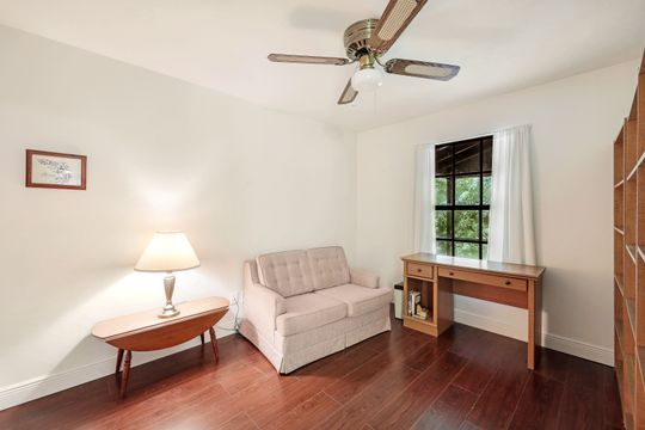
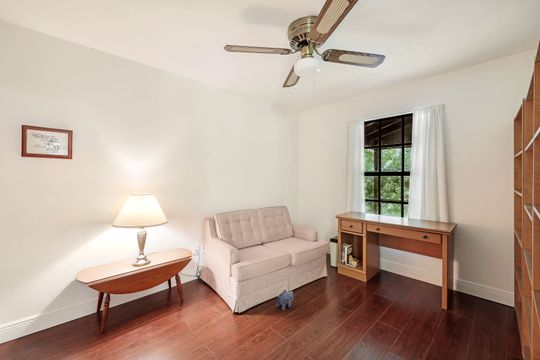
+ plush toy (285, 299)
